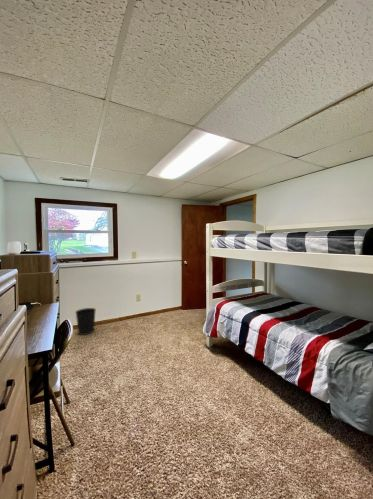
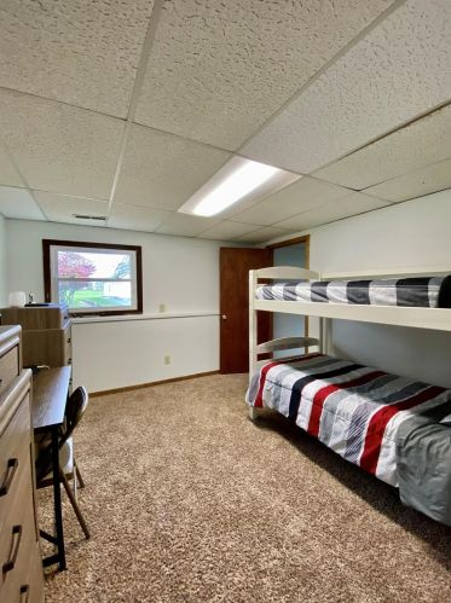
- wastebasket (86, 321)
